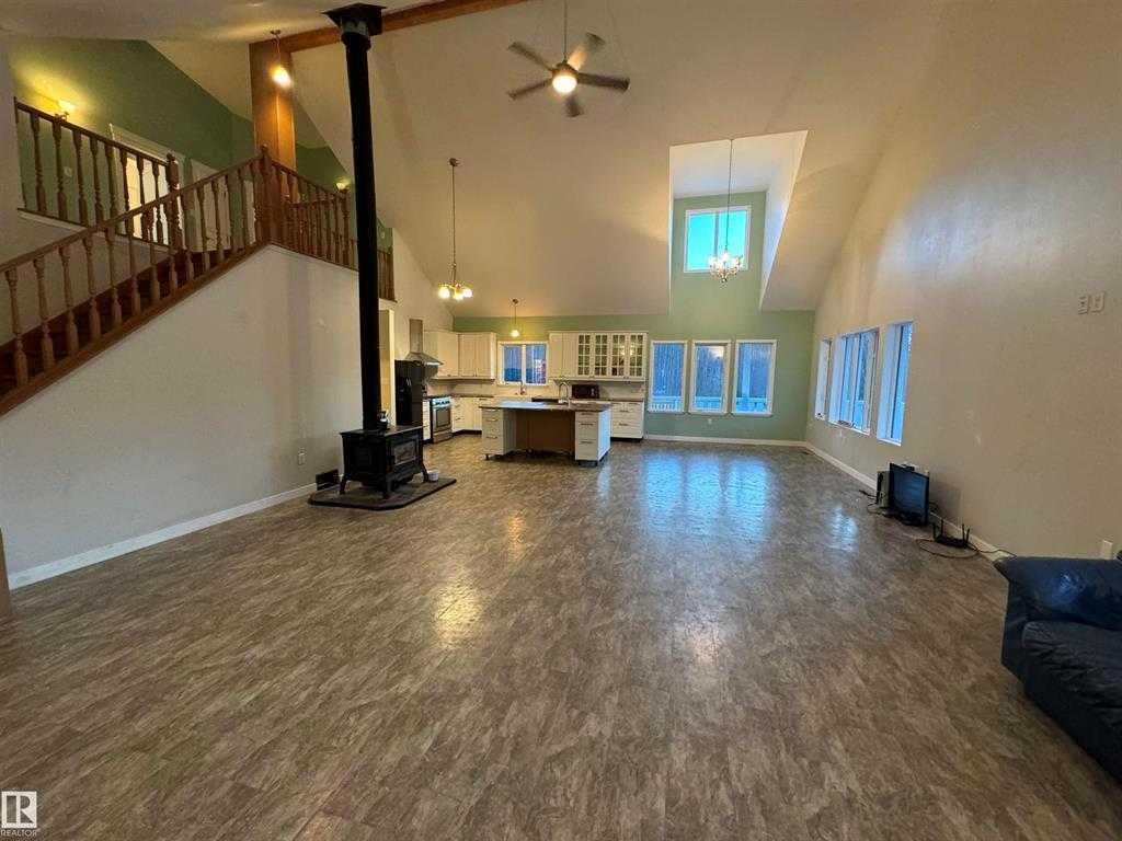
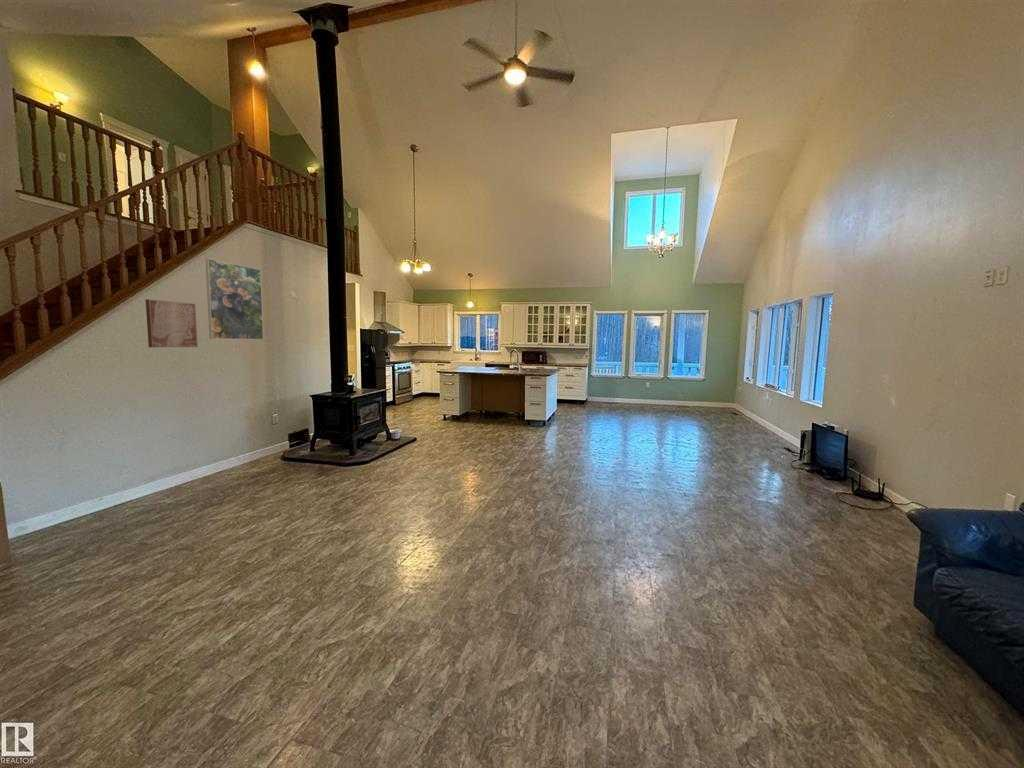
+ wall art (173, 324)
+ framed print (236, 302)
